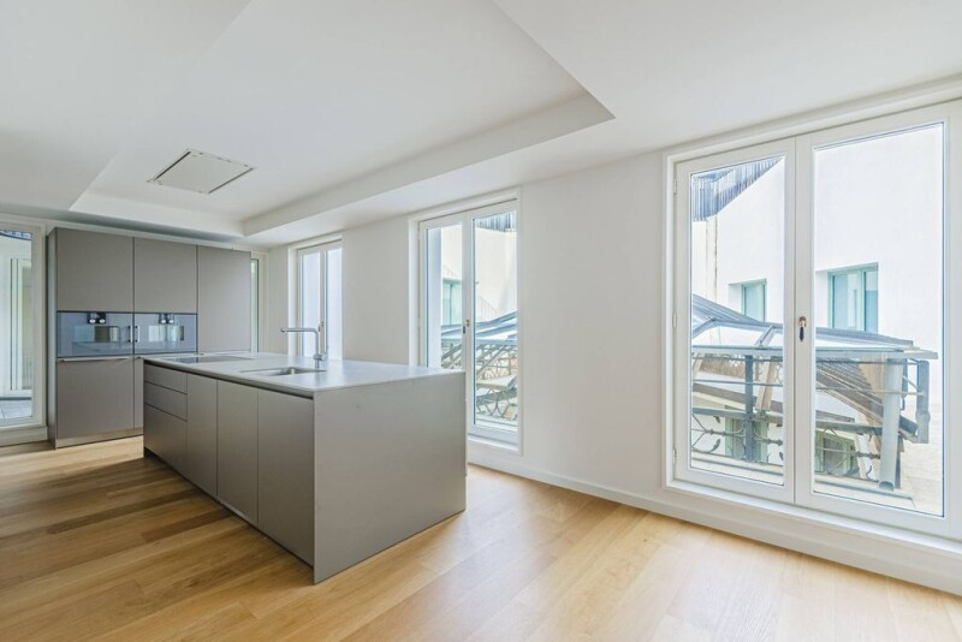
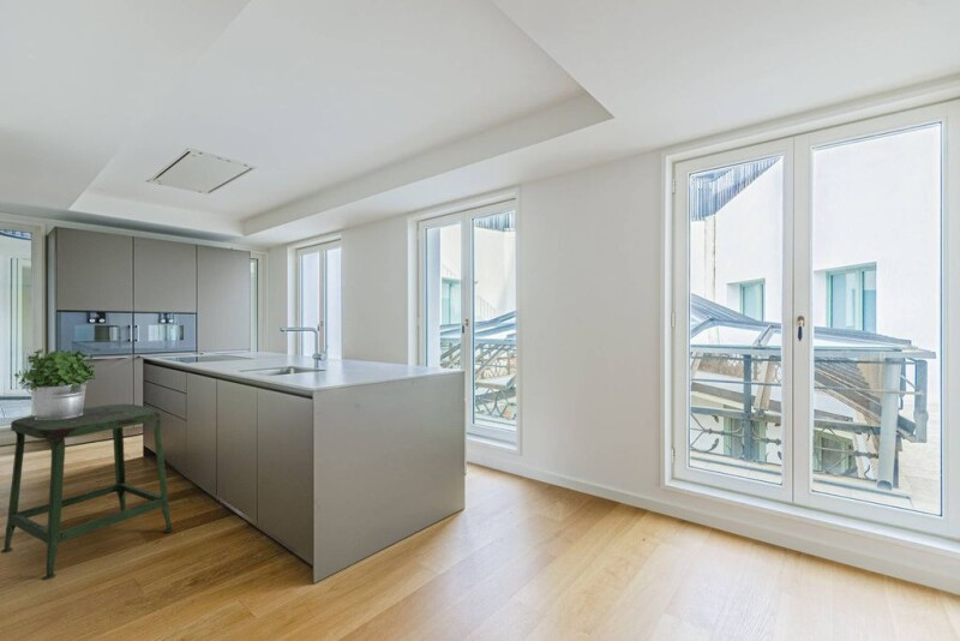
+ potted plant (55, 382)
+ stool (95, 490)
